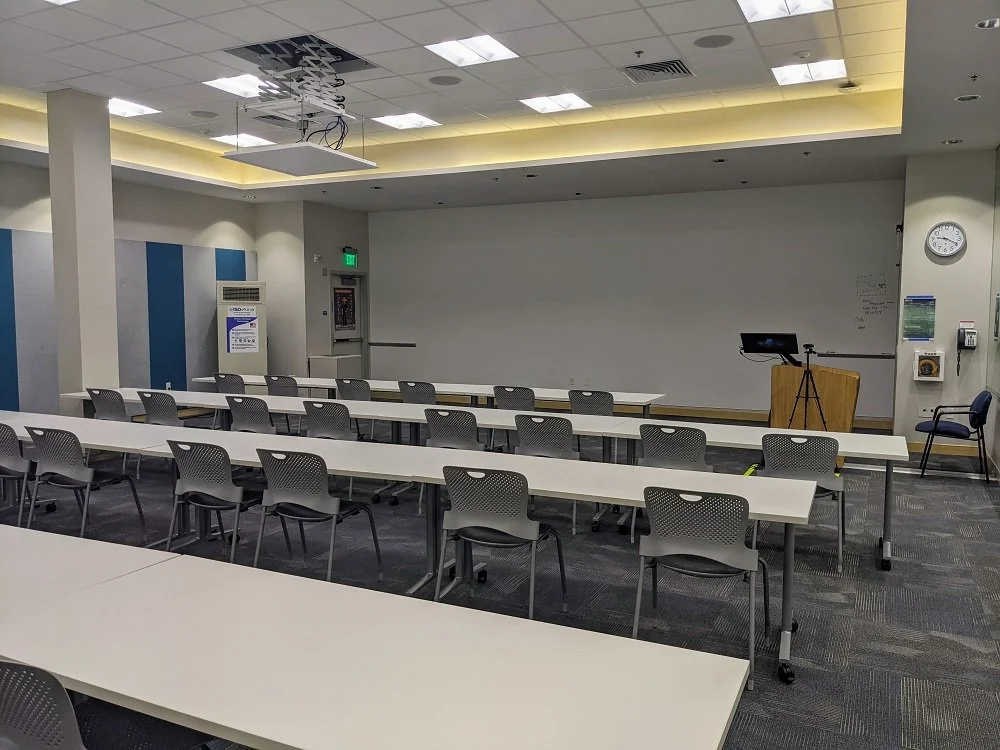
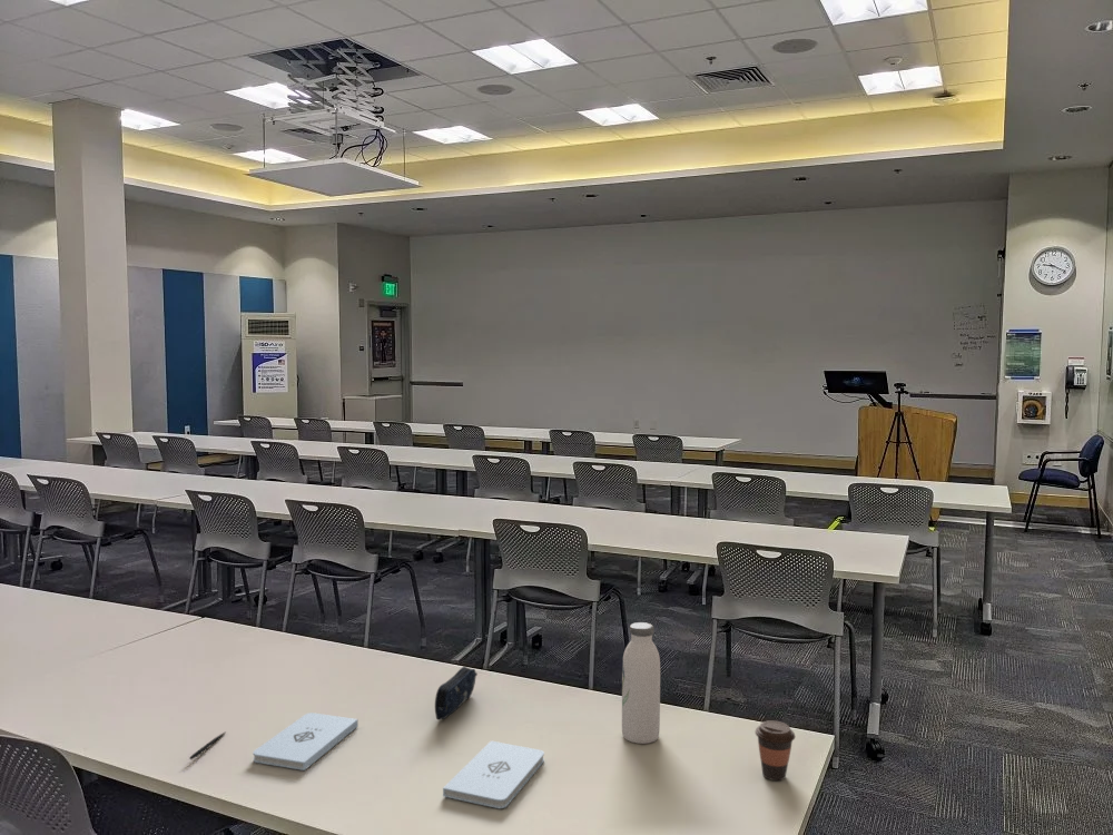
+ notepad (496, 773)
+ pen (209, 744)
+ water bottle (641, 680)
+ coffee cup (774, 750)
+ pencil case (455, 691)
+ notepad (306, 739)
